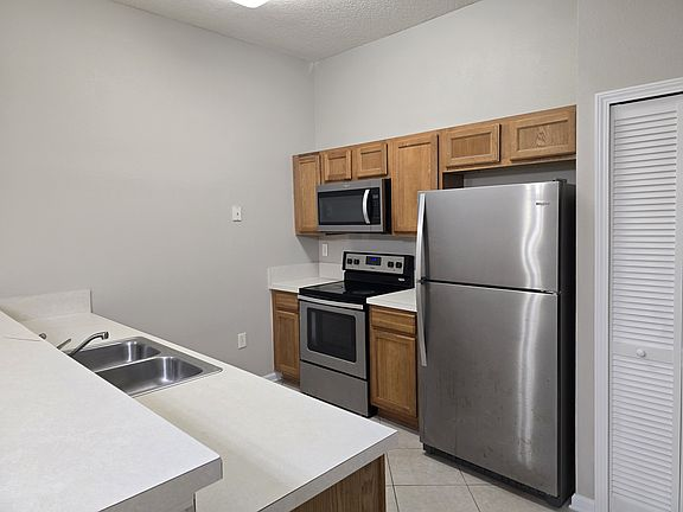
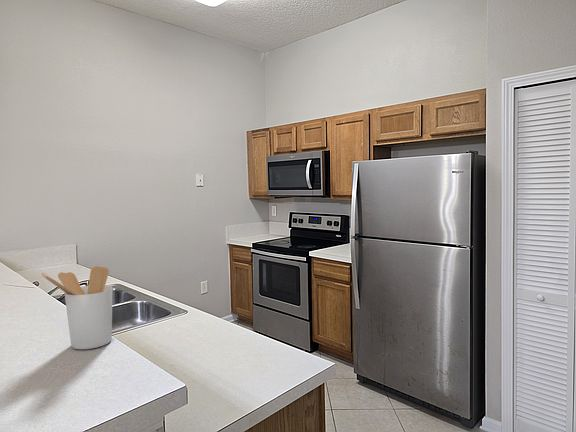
+ utensil holder (78, 306)
